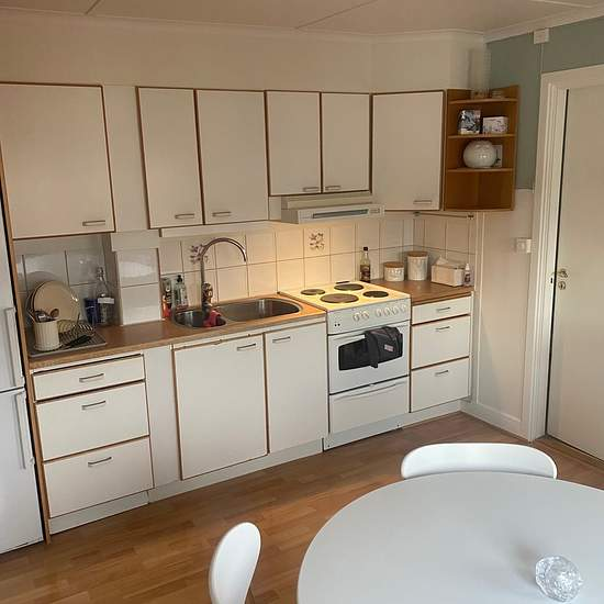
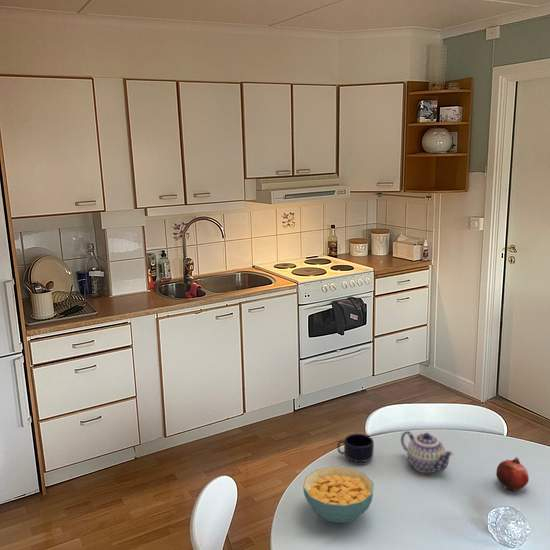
+ fruit (512, 471)
+ mug (355, 449)
+ cereal bowl (338, 500)
+ teapot (426, 449)
